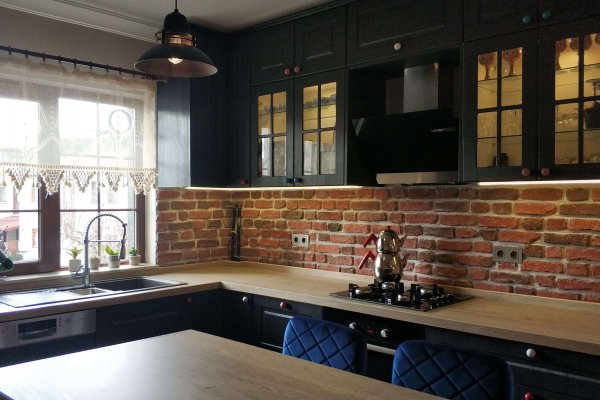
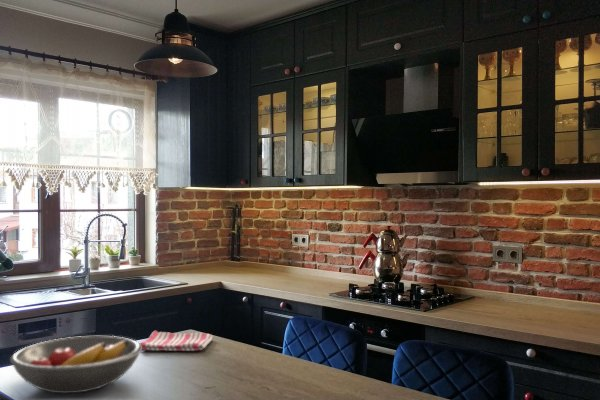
+ dish towel (177, 340)
+ fruit bowl (78, 362)
